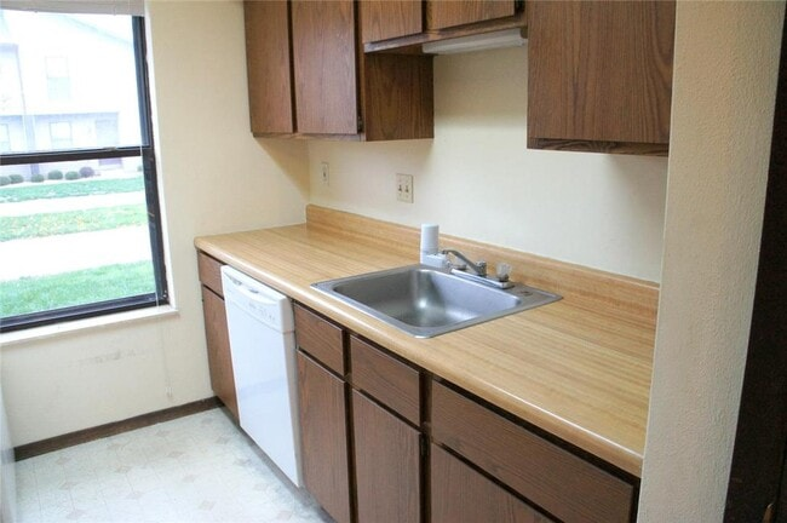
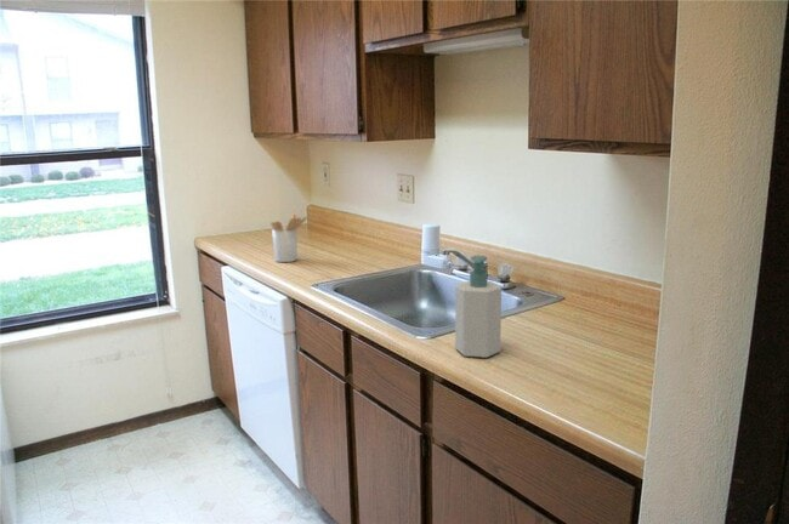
+ utensil holder (289, 237)
+ soap bottle (477, 303)
